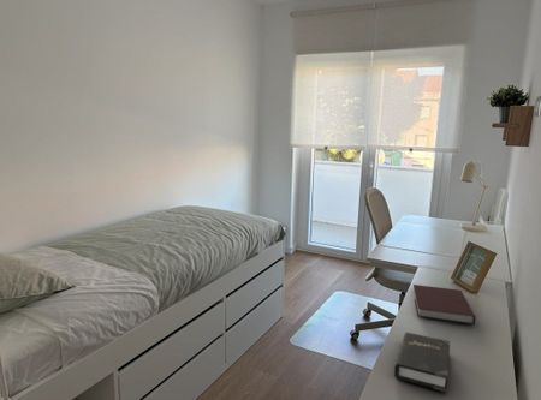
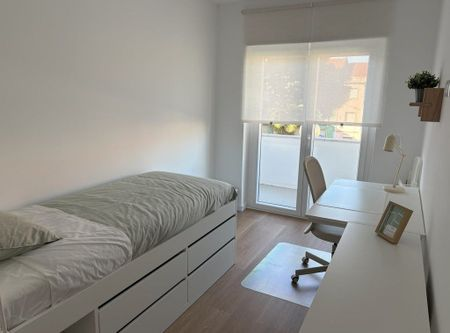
- hardback book (423, 358)
- notebook (440, 302)
